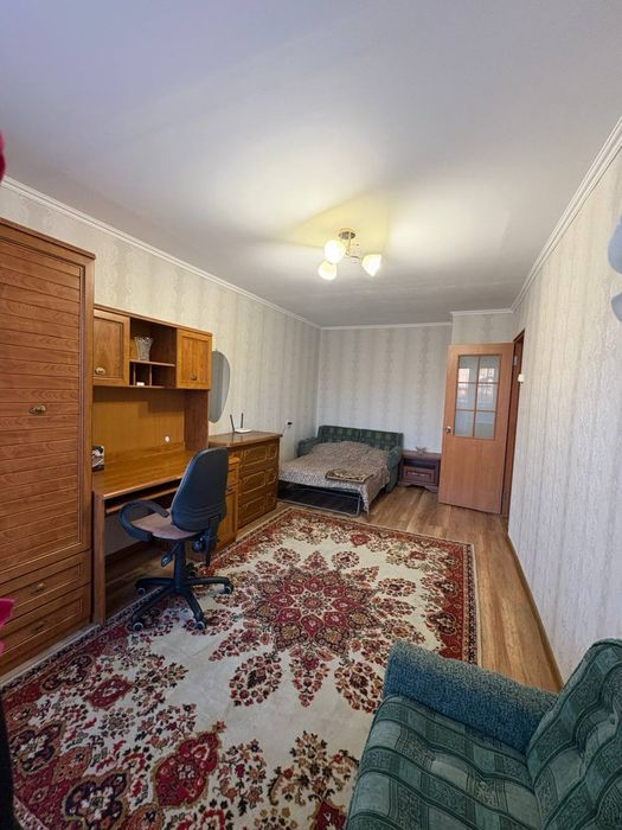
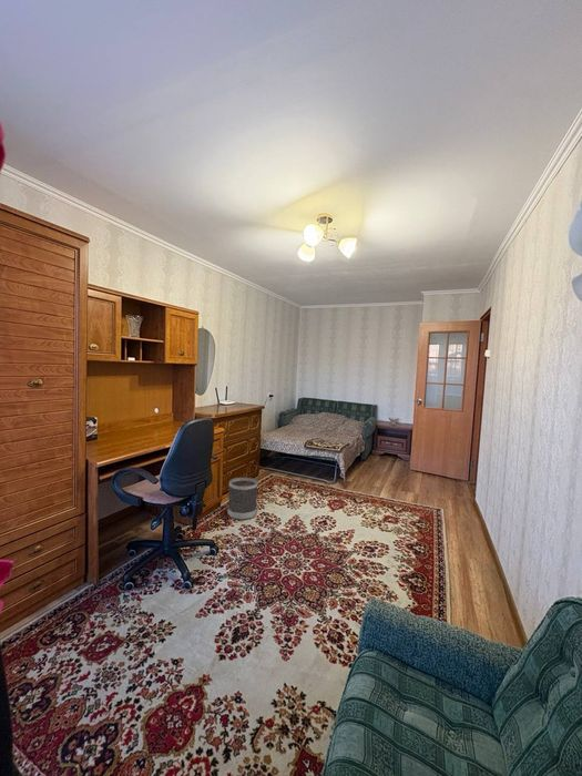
+ wastebasket (243, 498)
